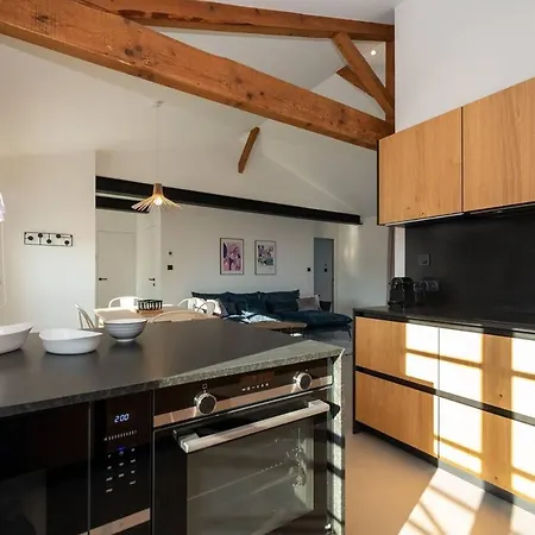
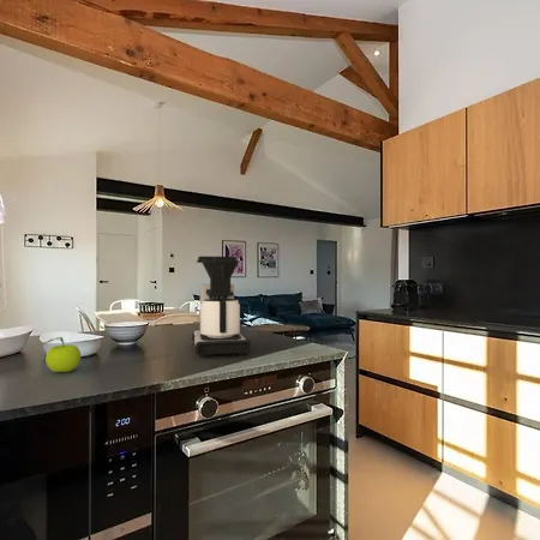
+ coffee maker (218, 302)
+ fruit (56, 354)
